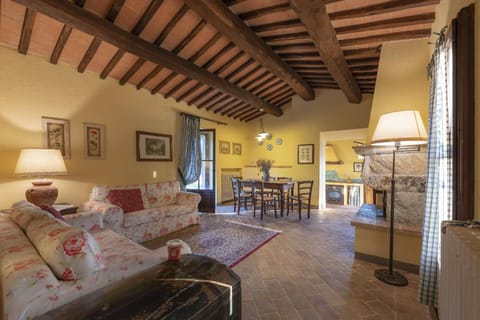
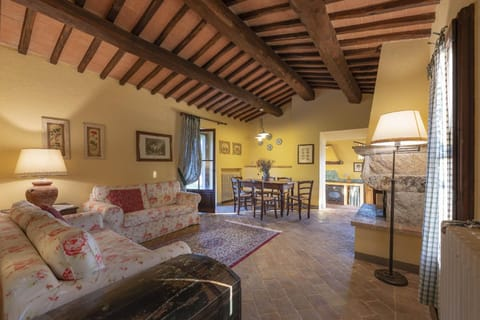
- cup (174, 249)
